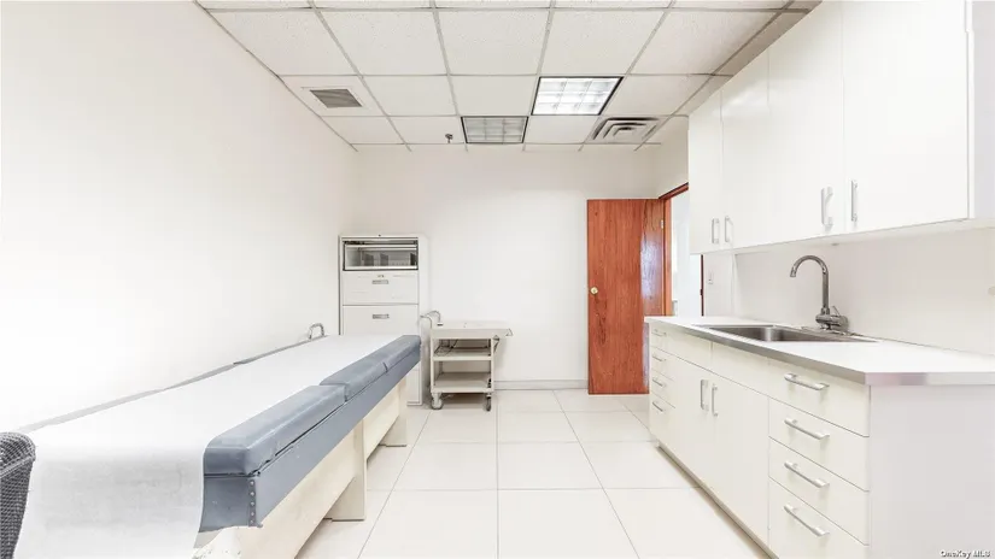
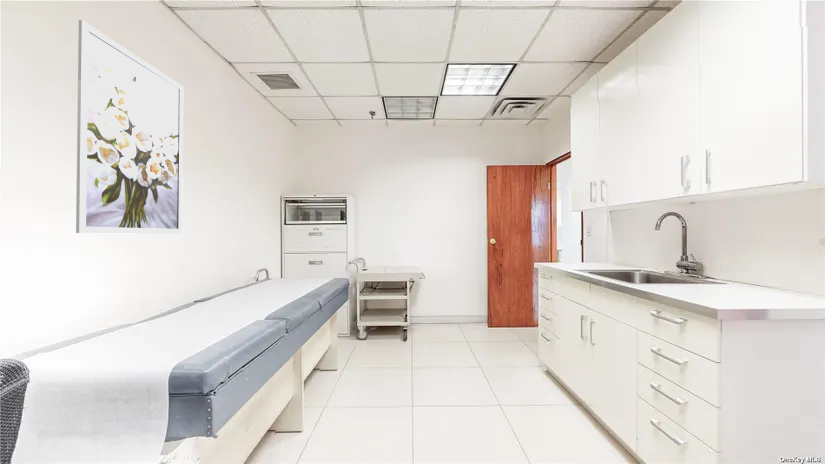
+ wall art (139, 146)
